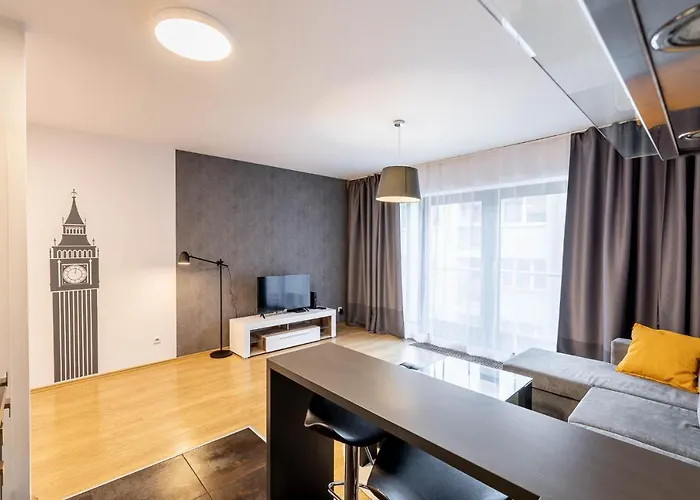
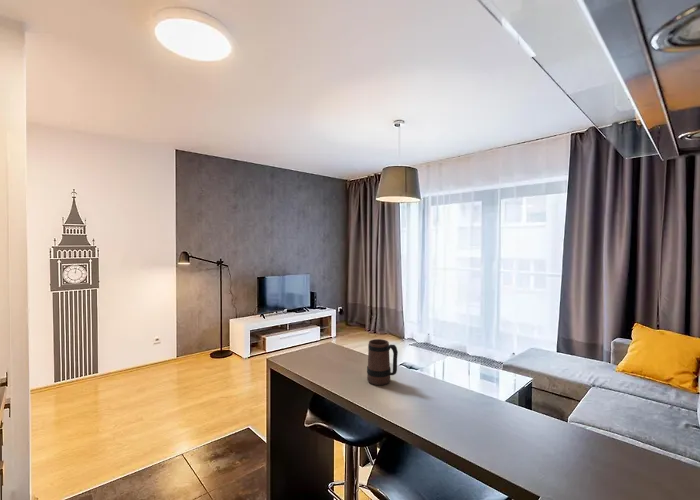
+ mug (382, 362)
